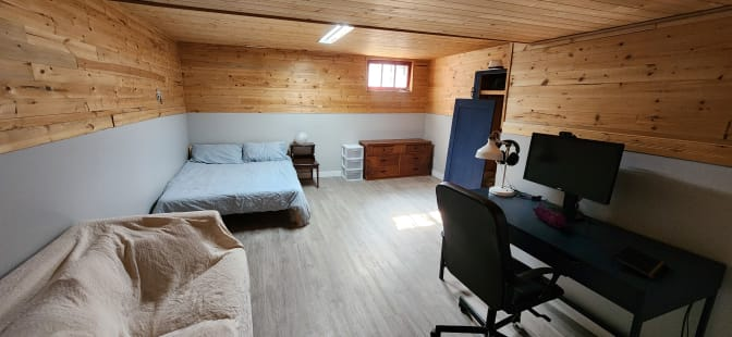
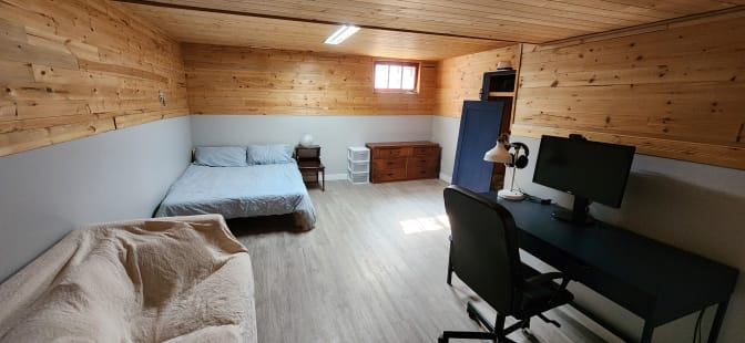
- pencil case (549, 215)
- notepad (639, 261)
